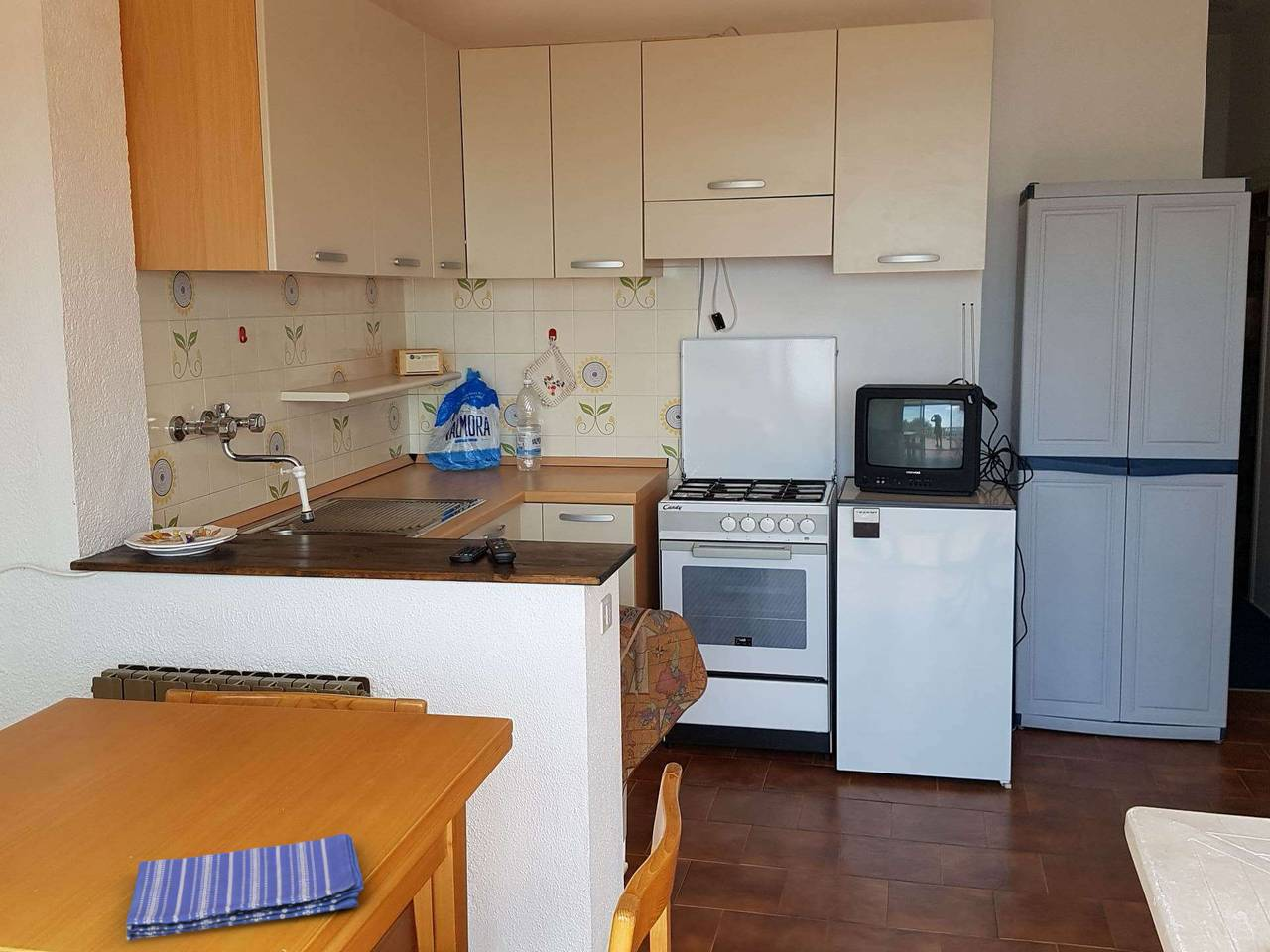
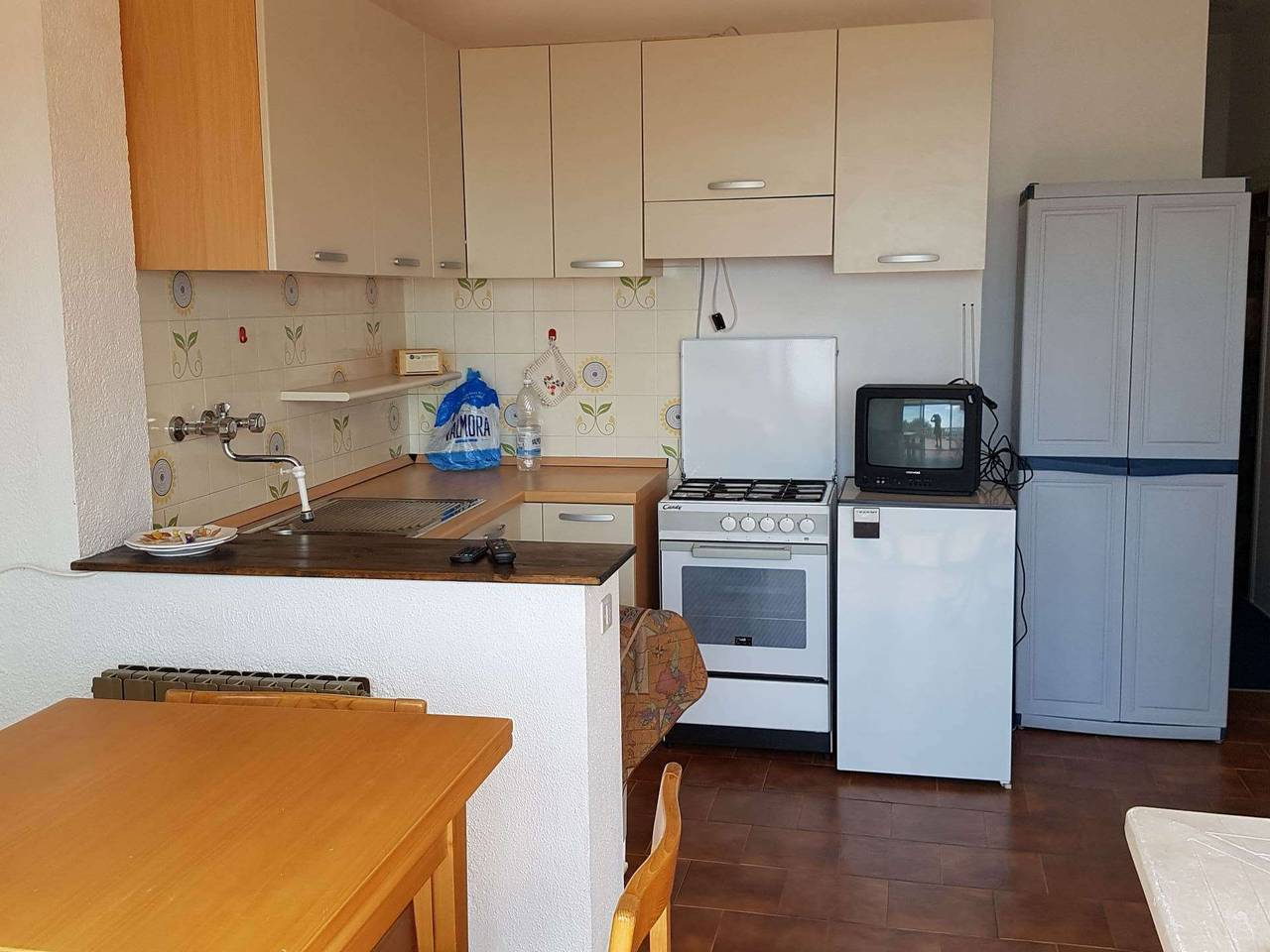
- dish towel (247, 879)
